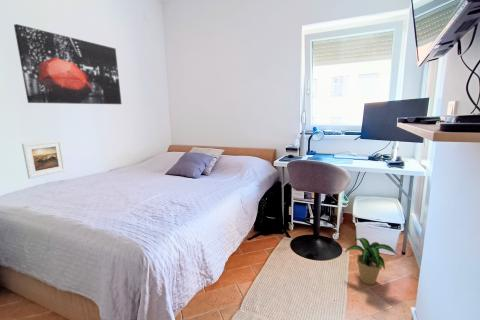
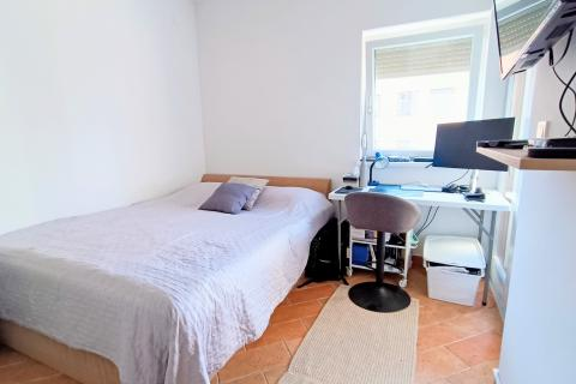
- wall art (77, 71)
- potted plant (369, 261)
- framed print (45, 158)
